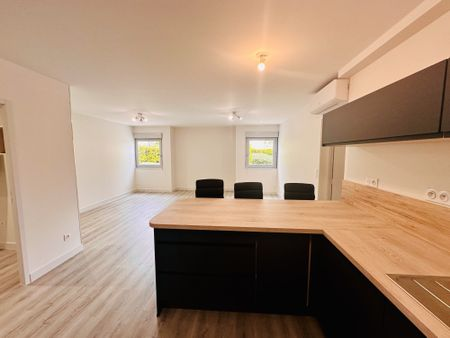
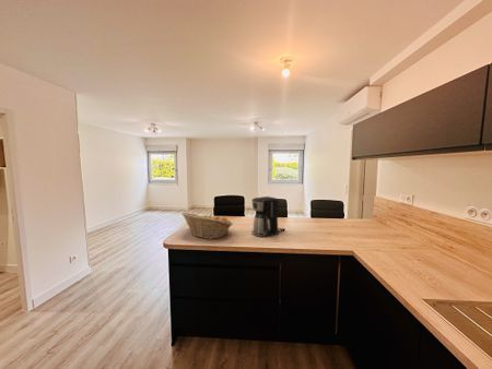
+ fruit basket (207, 223)
+ coffee maker (269, 215)
